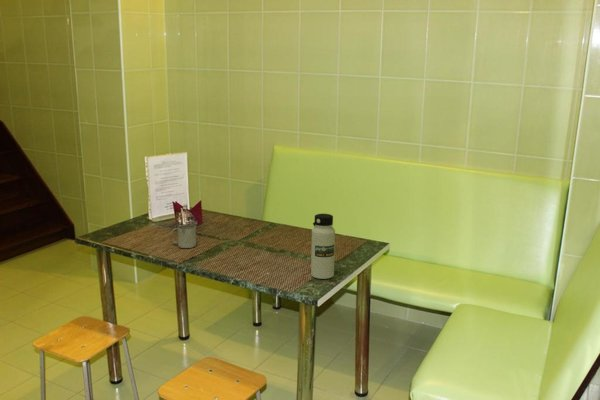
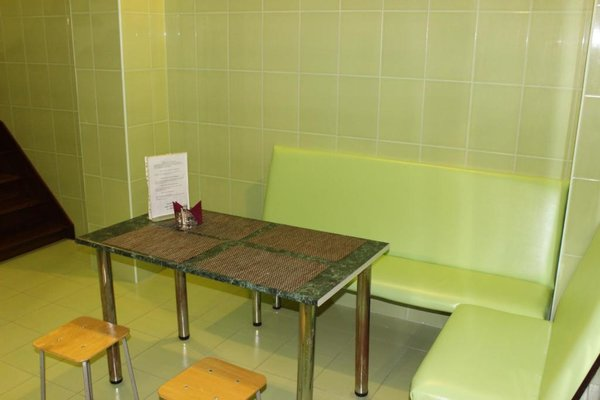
- mug (183, 236)
- water bottle (323, 245)
